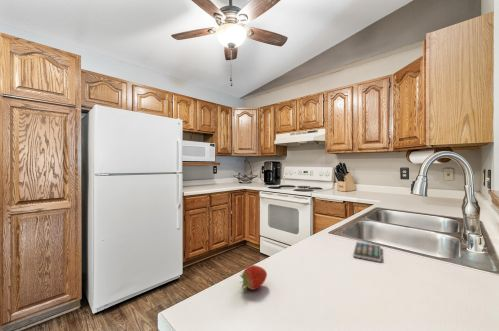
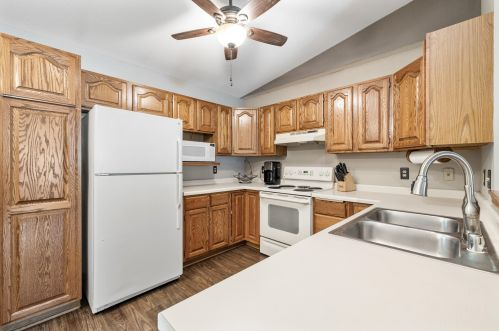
- smartphone (367, 250)
- fruit (253, 276)
